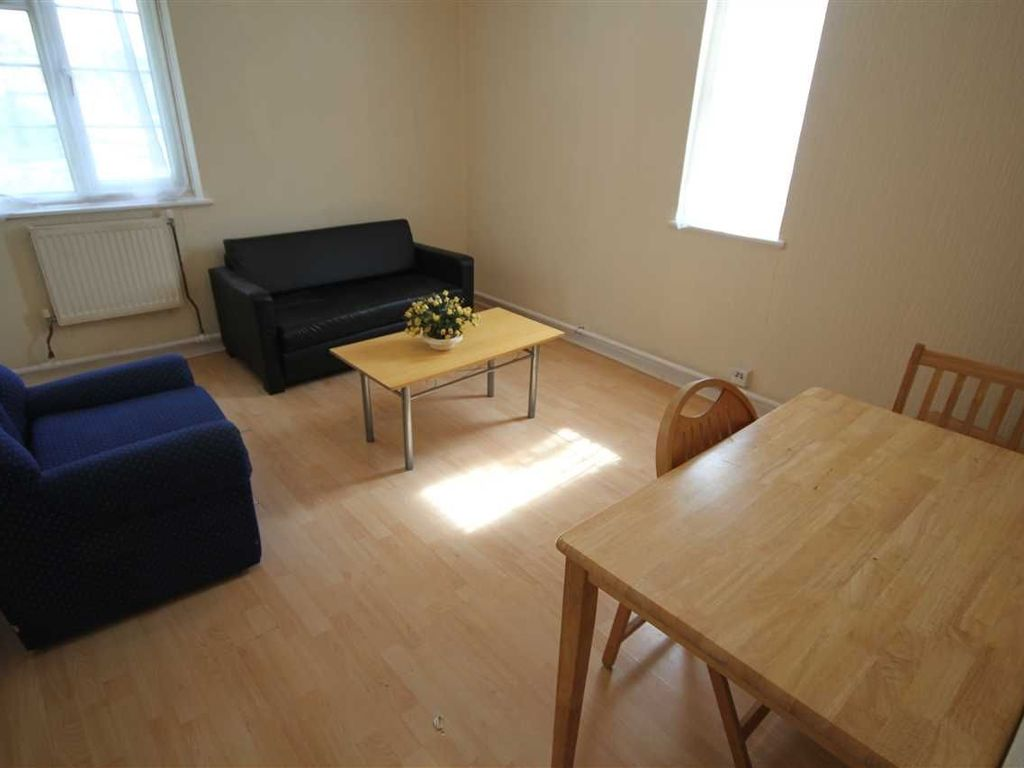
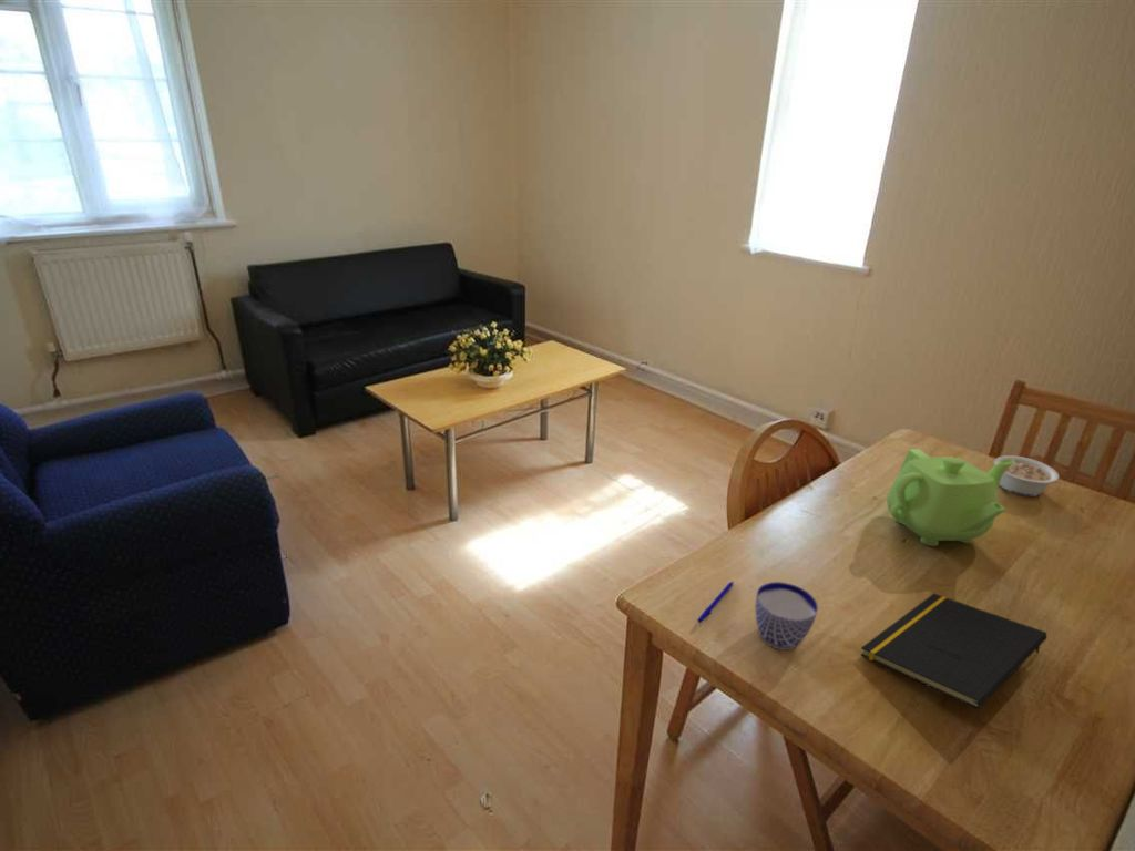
+ notepad (953, 644)
+ legume (1022, 476)
+ pen (717, 599)
+ teapot (952, 495)
+ cup (786, 614)
